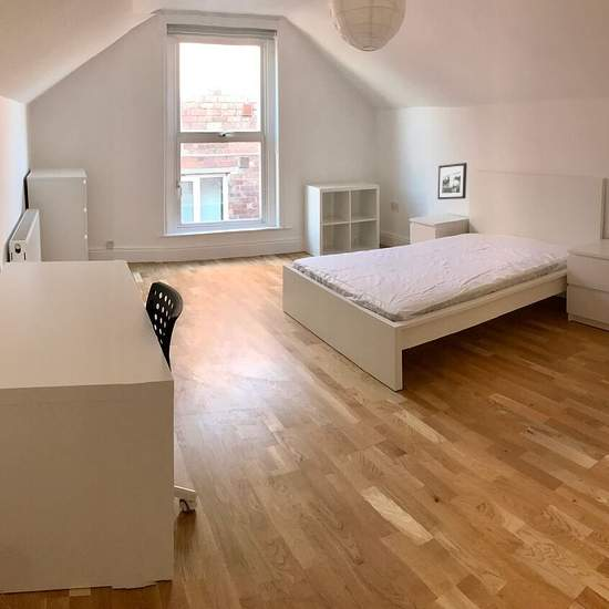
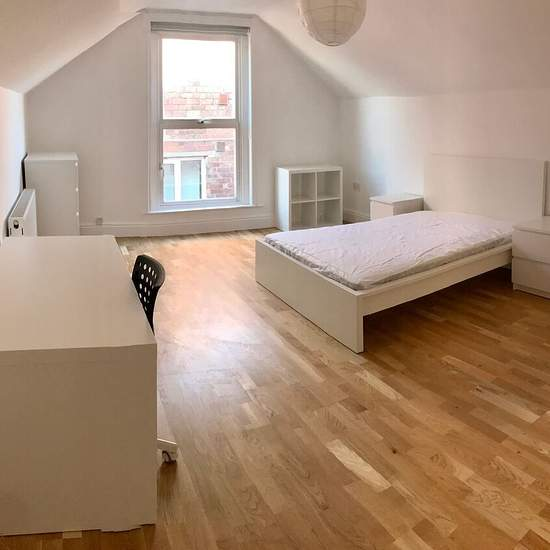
- picture frame (452, 182)
